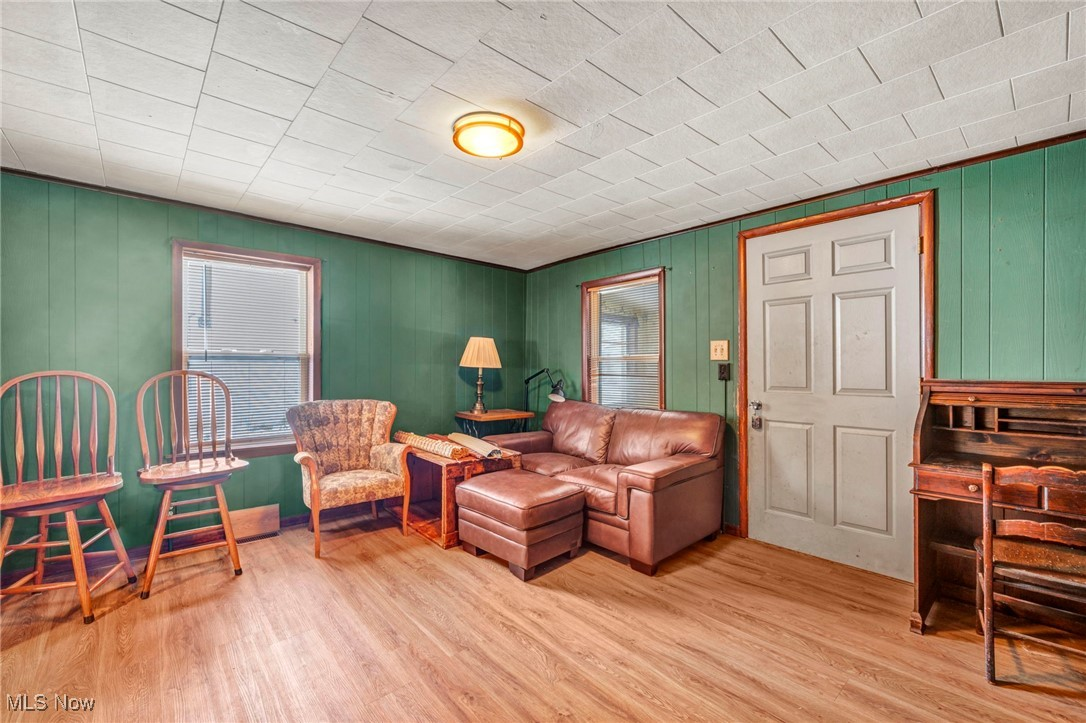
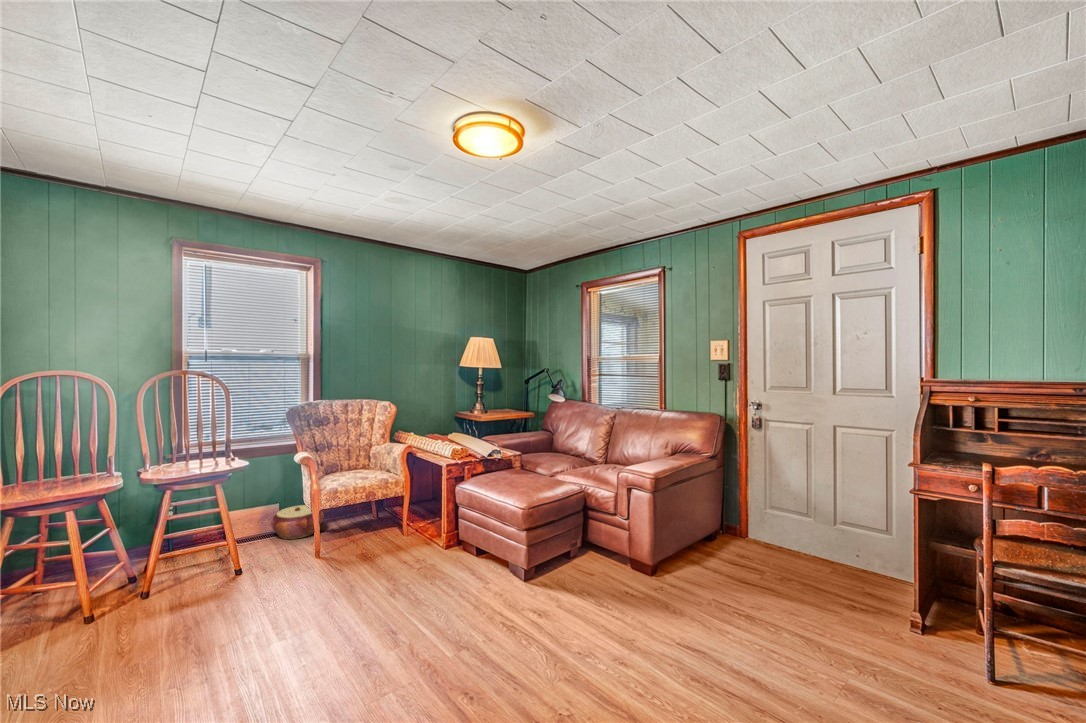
+ woven basket (297, 520)
